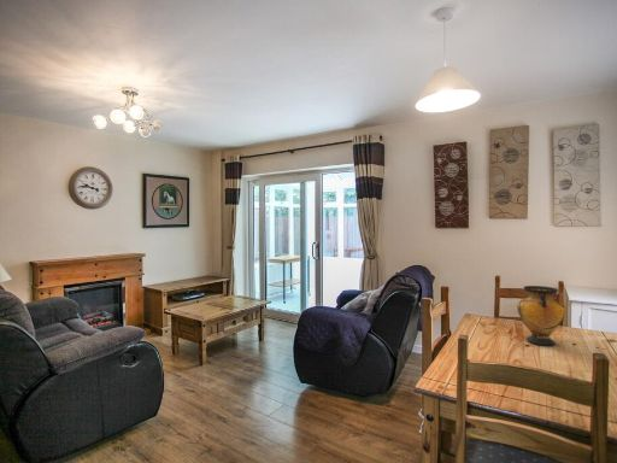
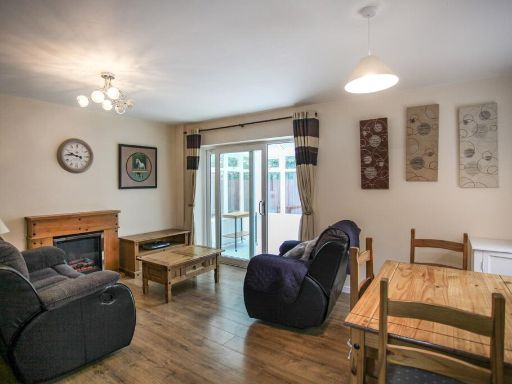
- vase (540, 315)
